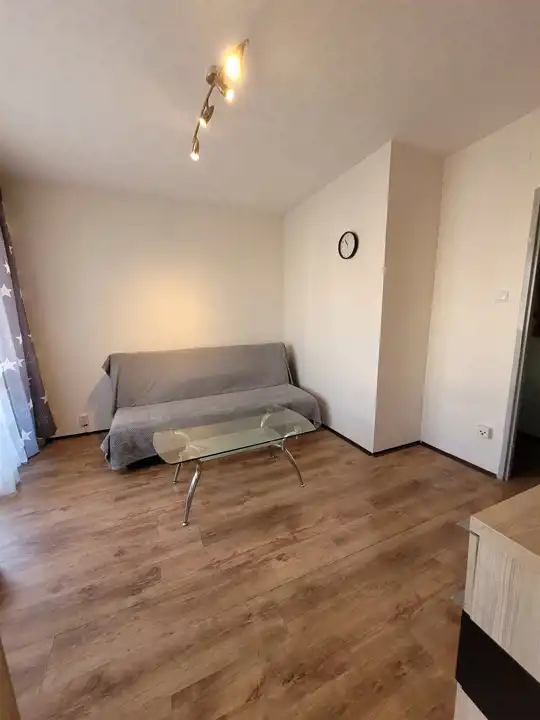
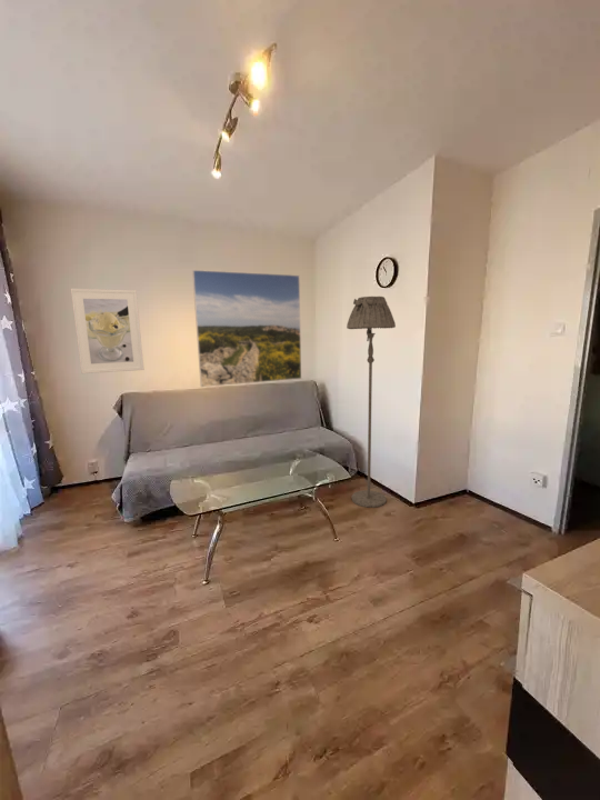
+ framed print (251, 329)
+ floor lamp (369, 403)
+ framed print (109, 331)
